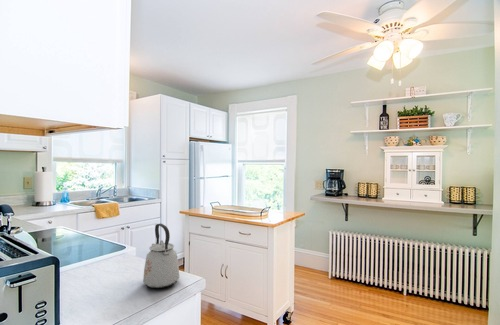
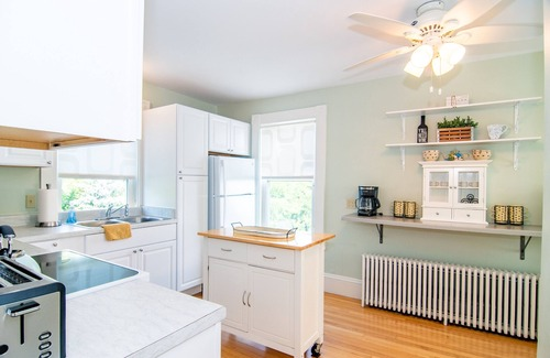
- kettle (159, 252)
